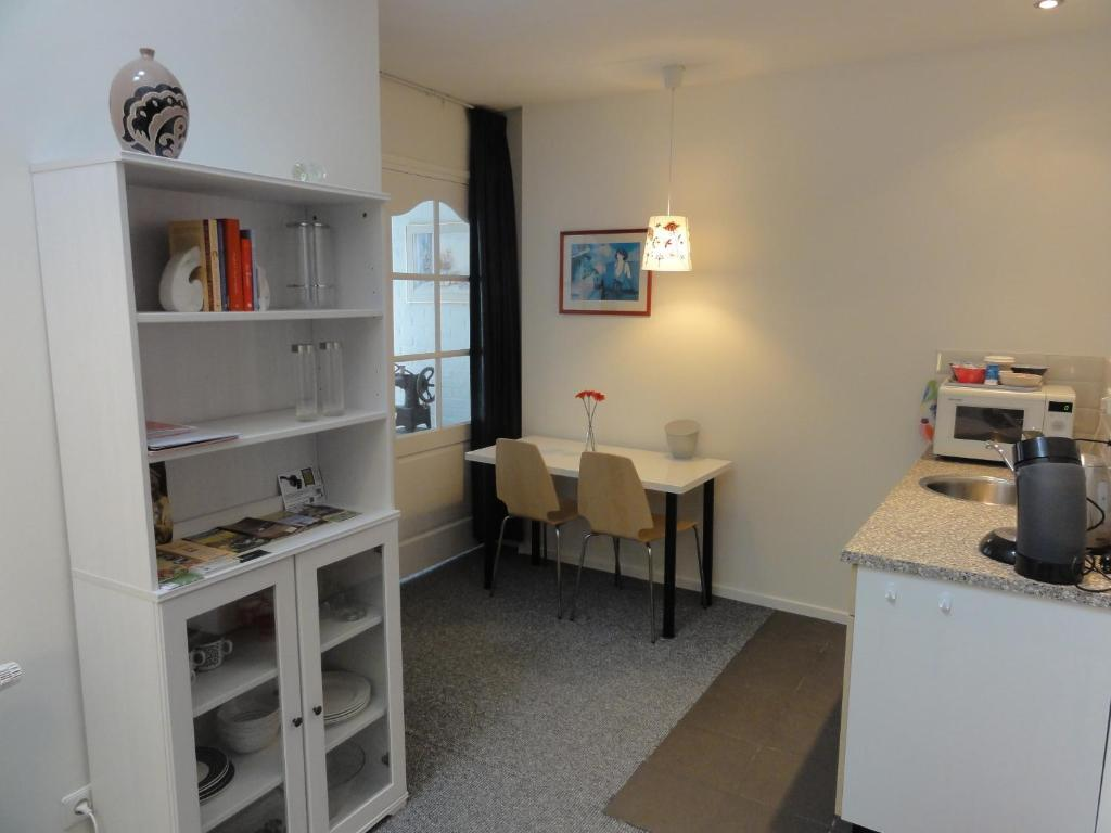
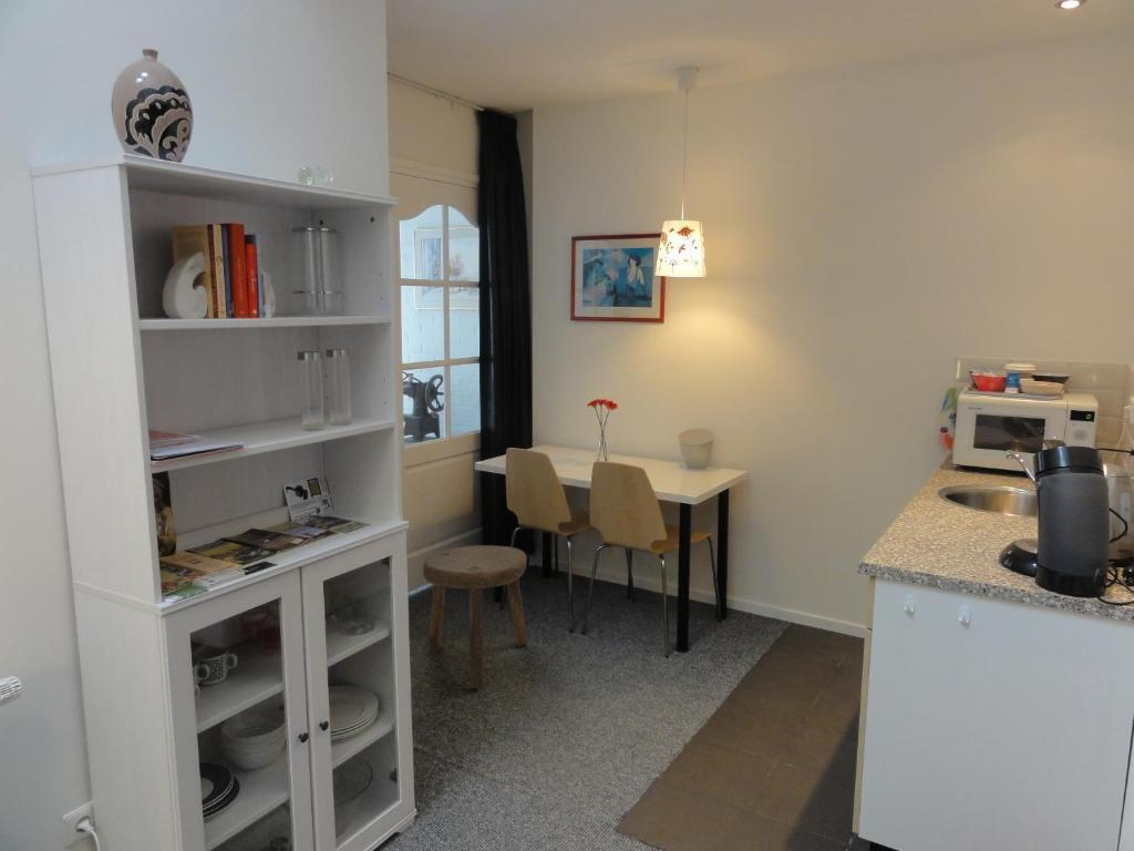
+ stool (474, 611)
